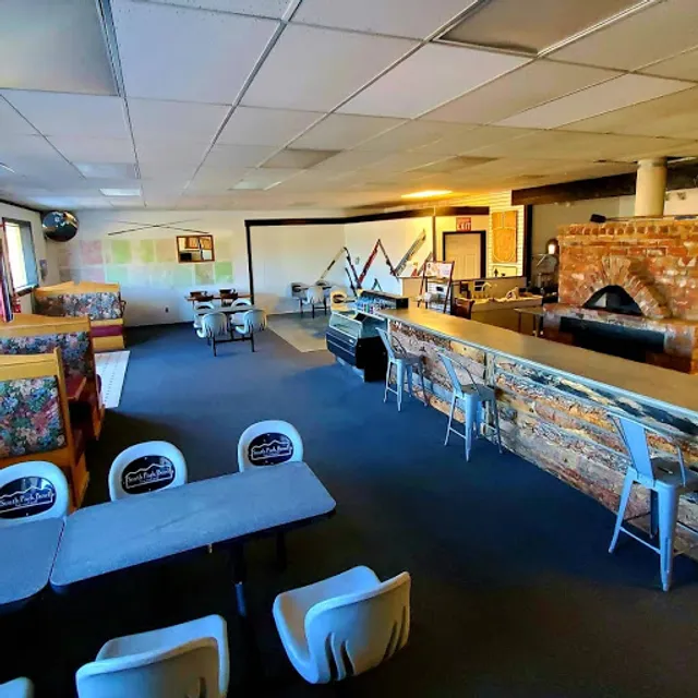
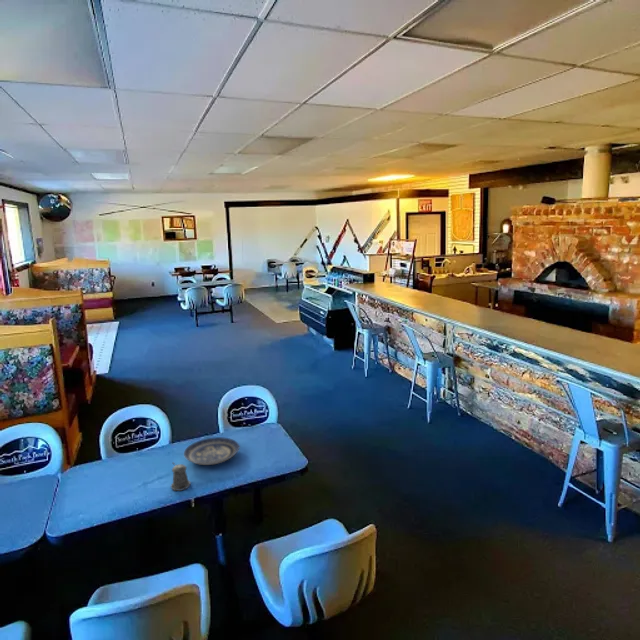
+ plate (212, 452)
+ pepper shaker (179, 474)
